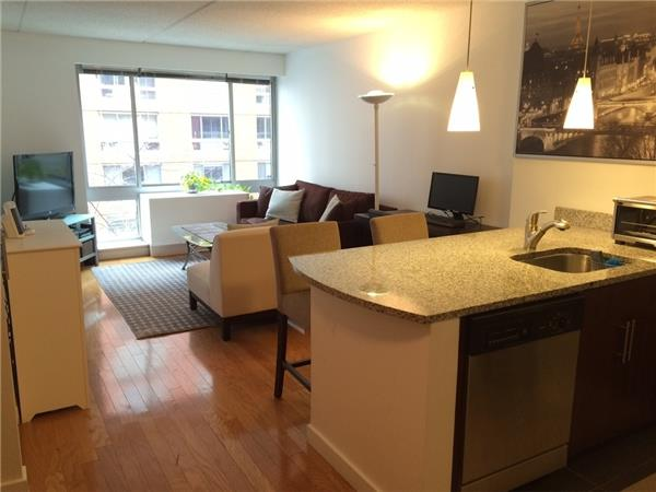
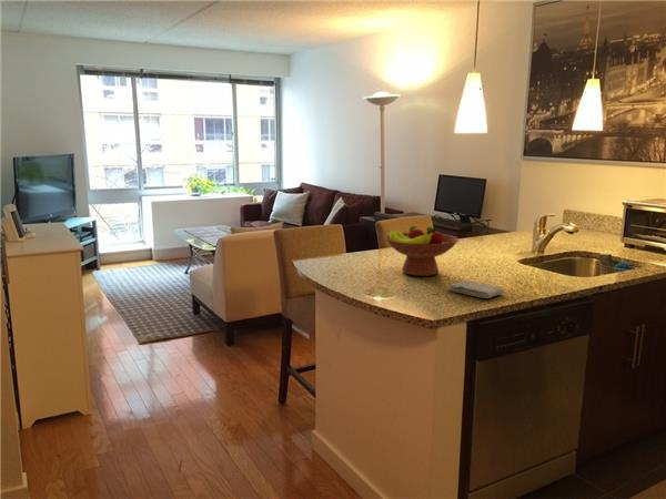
+ washcloth (475, 288)
+ fruit bowl (421, 248)
